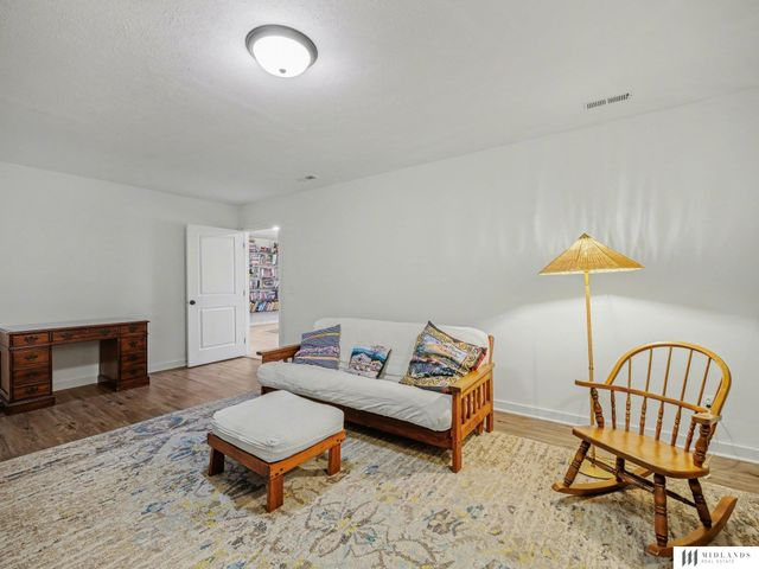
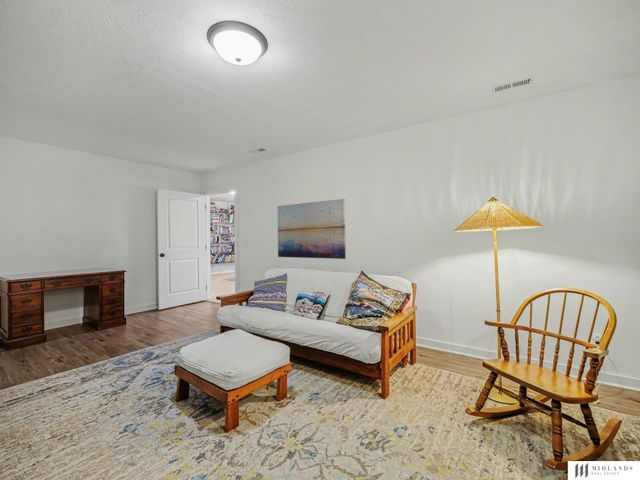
+ wall art (308, 230)
